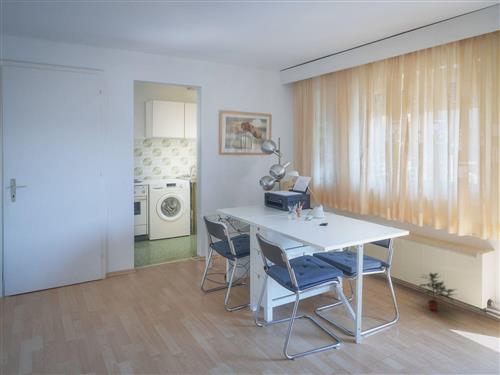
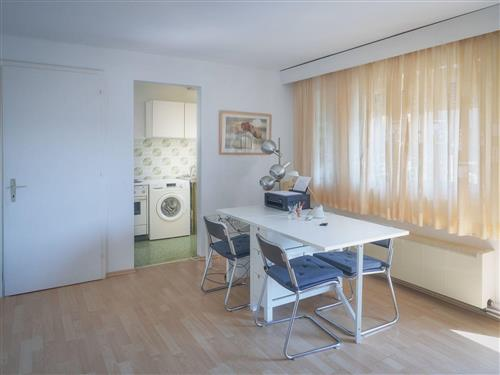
- potted plant (438, 291)
